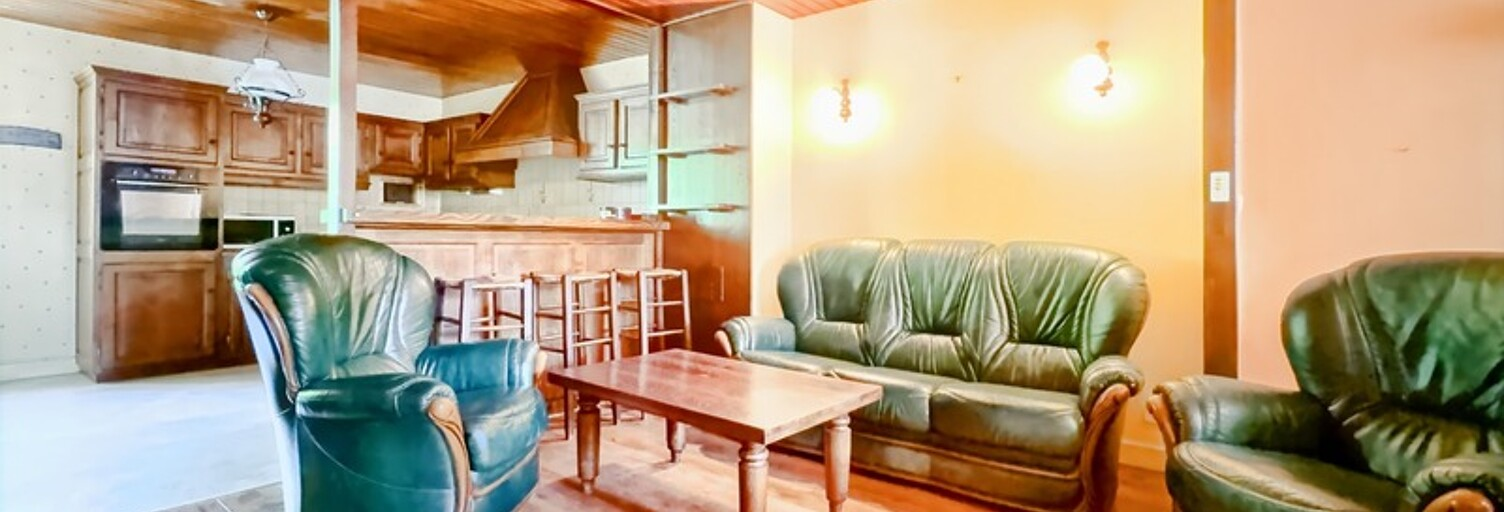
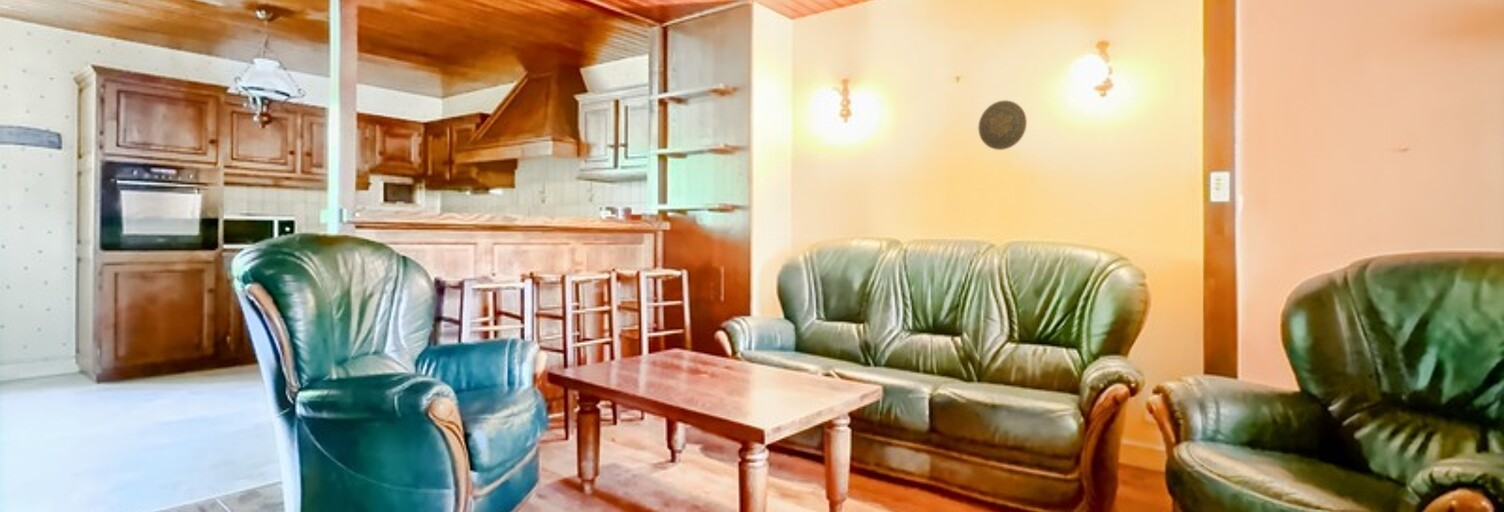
+ decorative plate (1001, 124)
